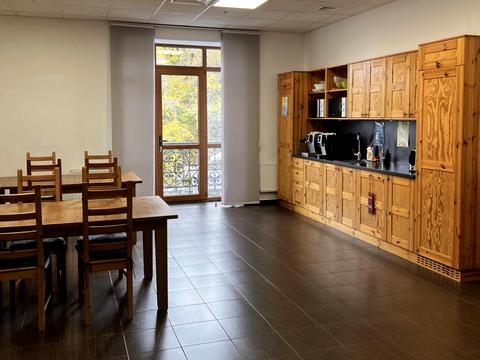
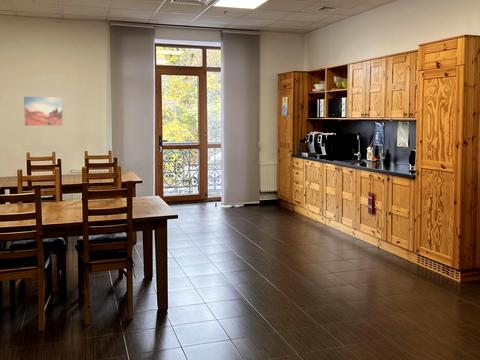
+ wall art (43, 111)
